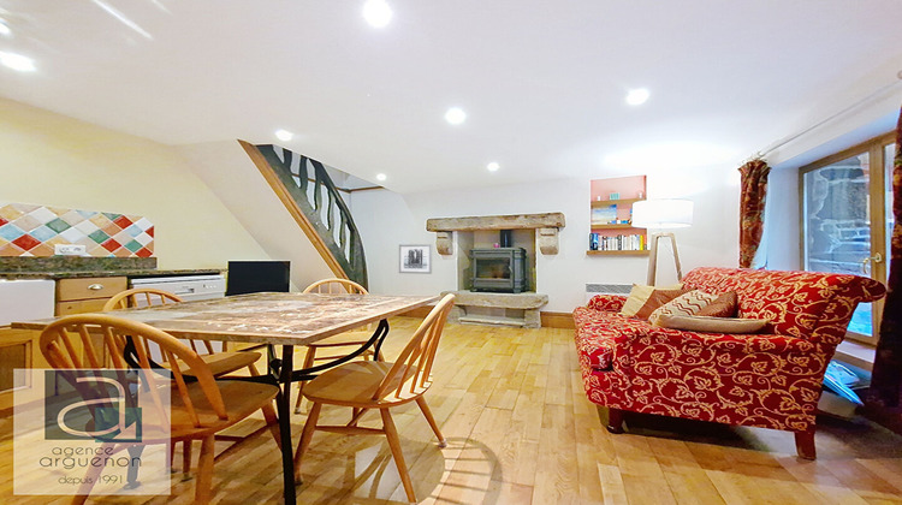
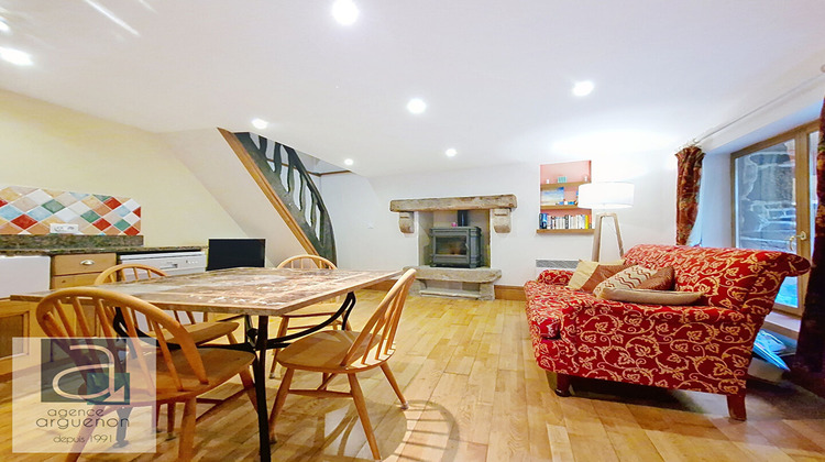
- wall art (415, 259)
